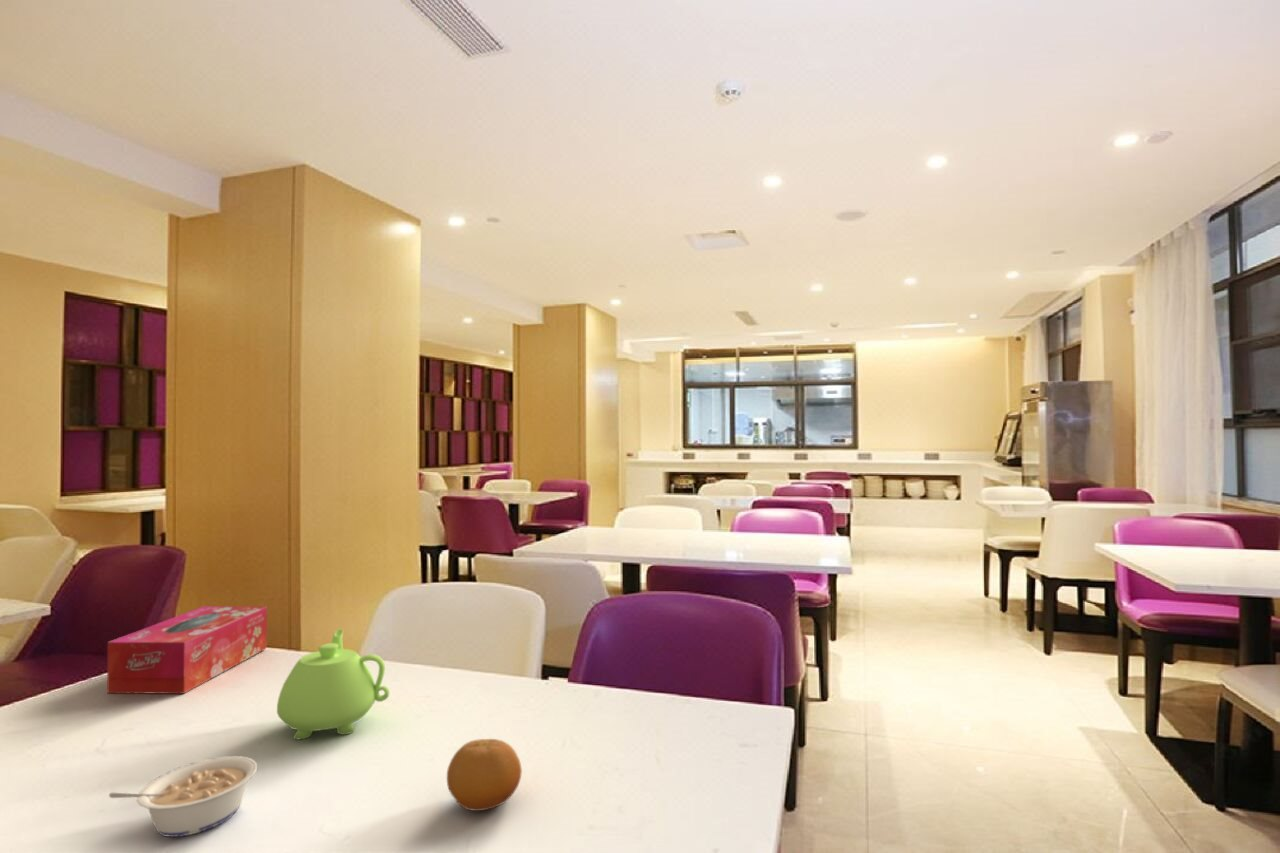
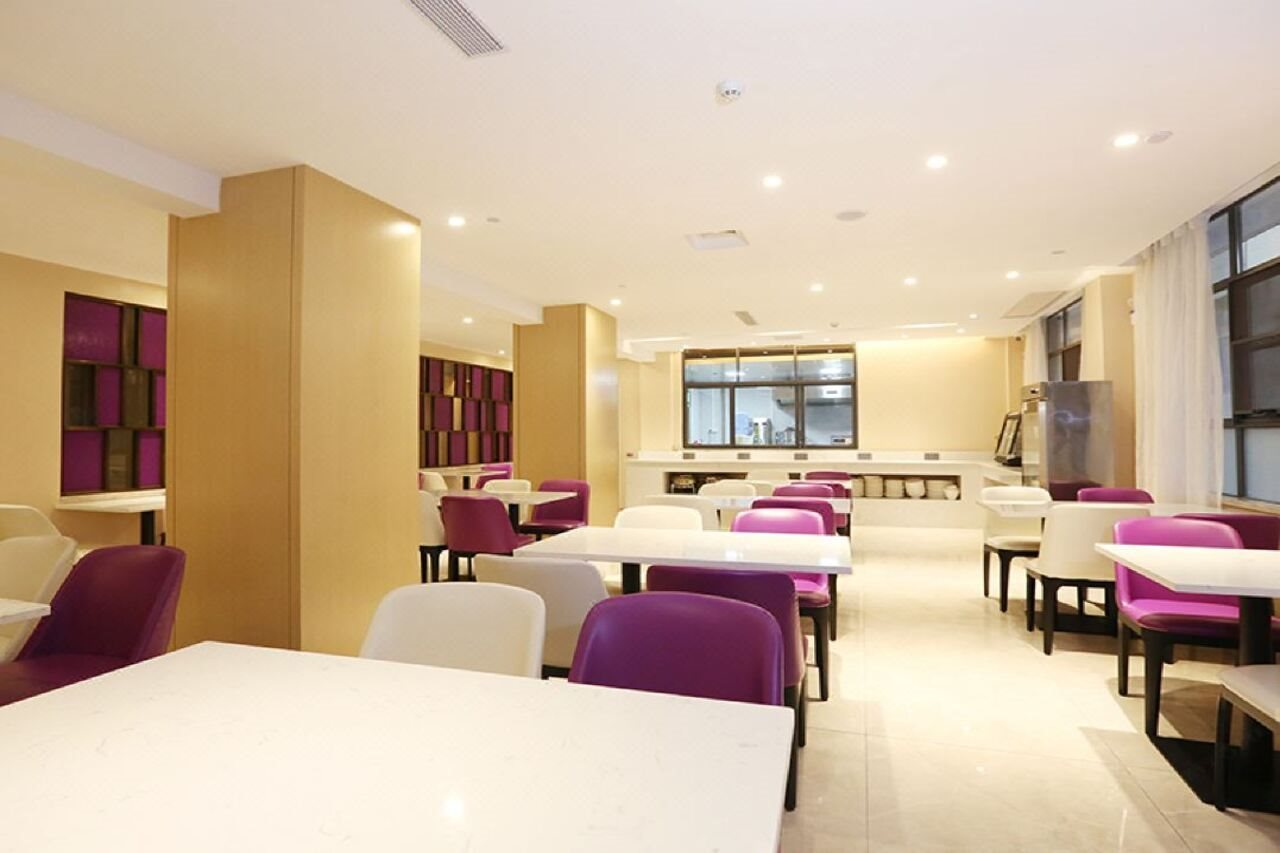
- teapot (336, 680)
- legume (195, 796)
- tissue box (194, 645)
- fruit (484, 772)
